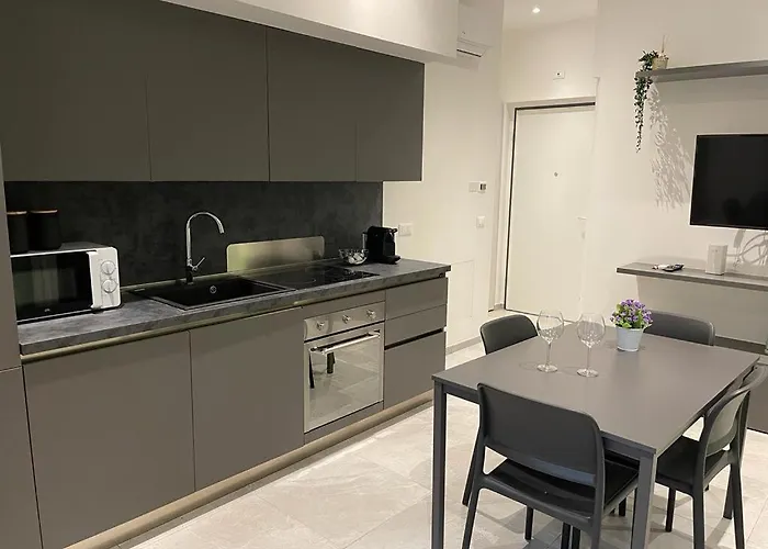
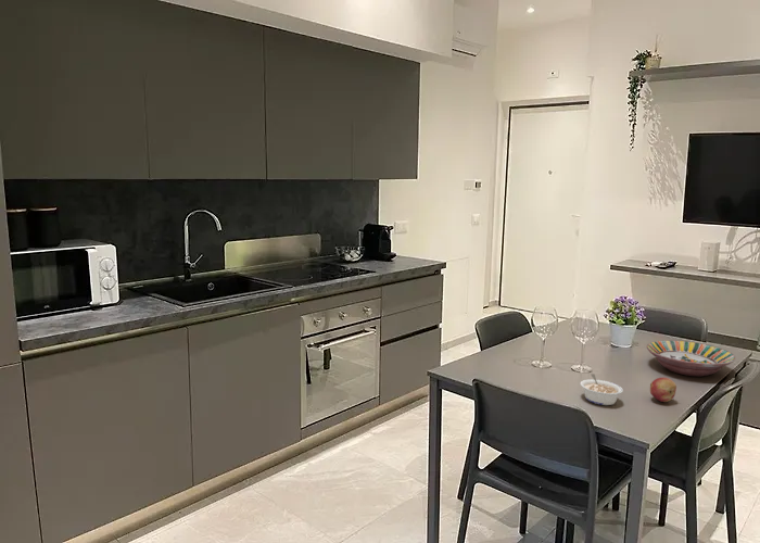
+ legume (599, 391)
+ fruit (662, 389)
+ serving bowl (688, 361)
